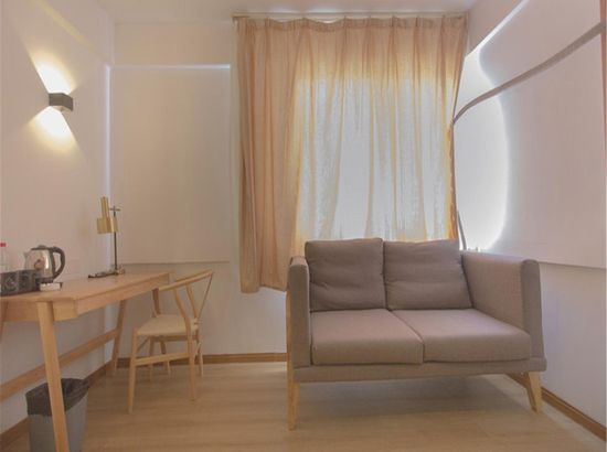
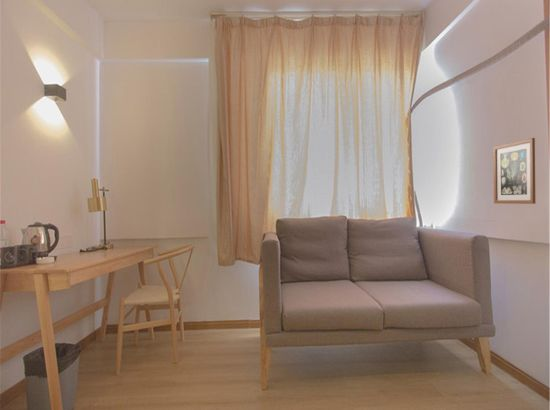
+ wall art (512, 173)
